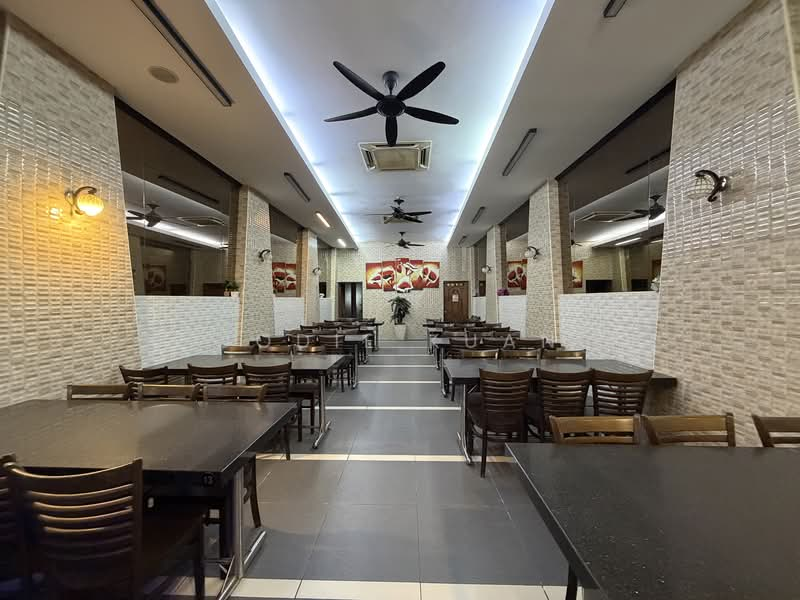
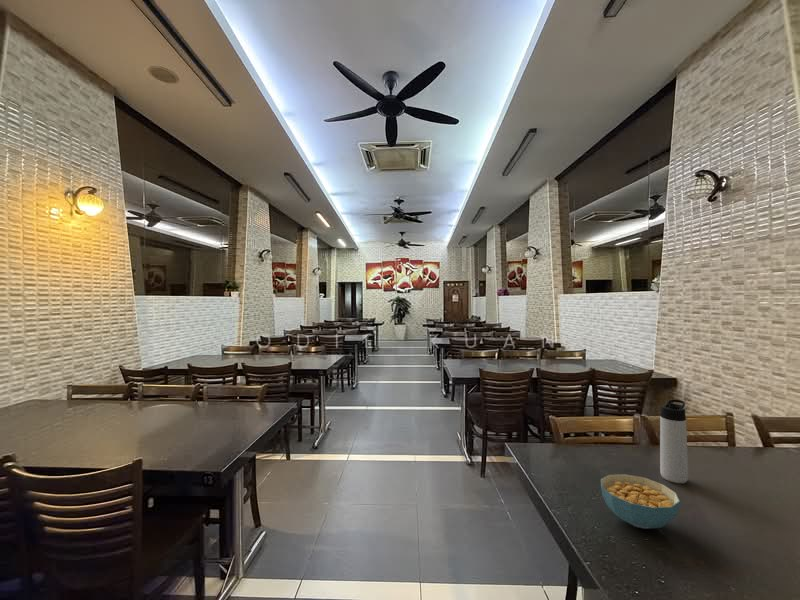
+ thermos bottle (674, 439)
+ cereal bowl (638, 506)
